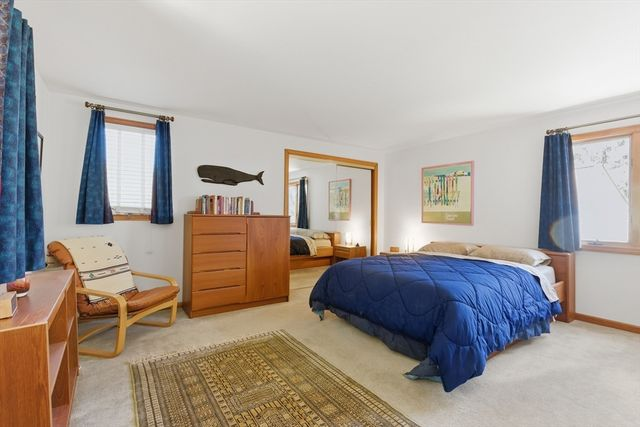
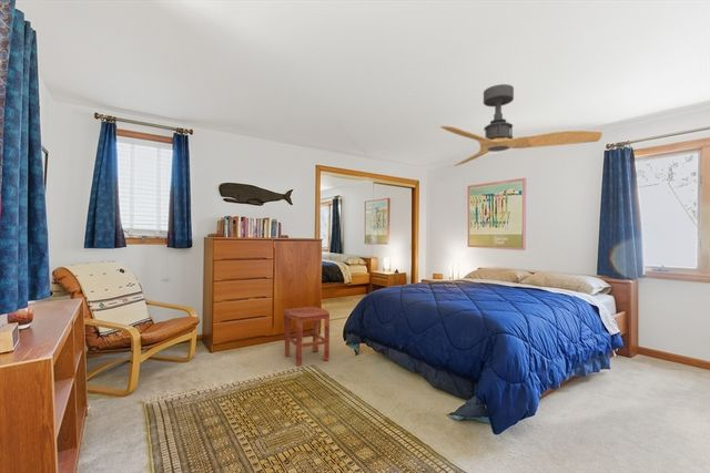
+ ceiling fan (511, 124)
+ stool (306, 333)
